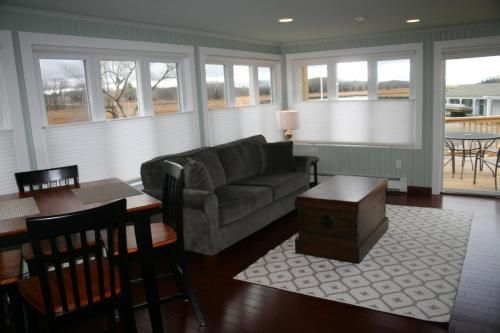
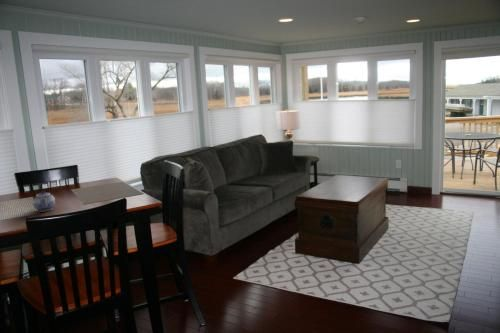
+ teapot (44, 200)
